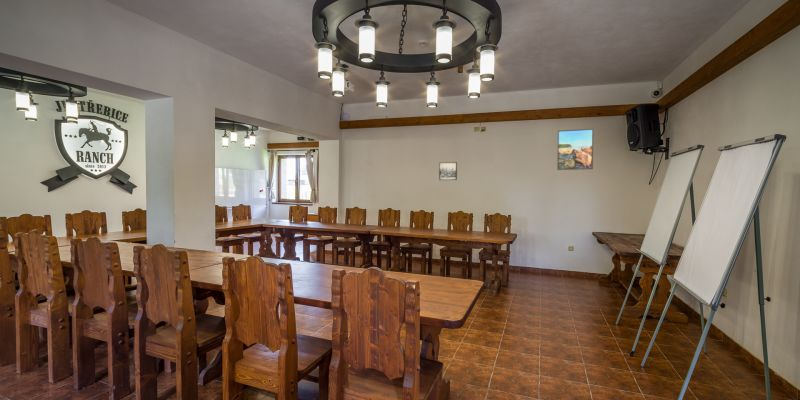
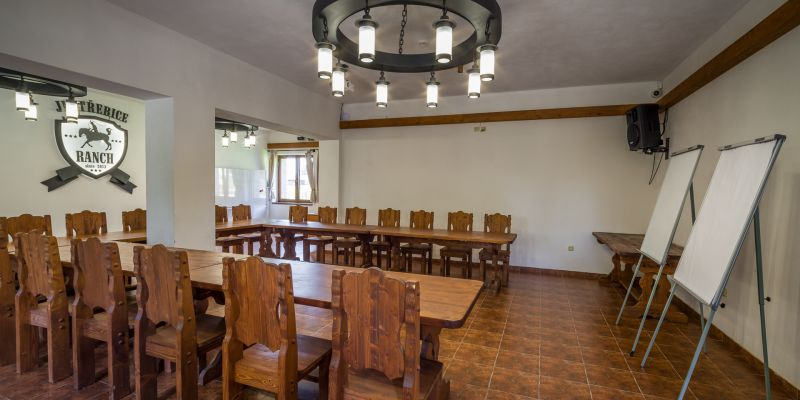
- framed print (575, 149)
- wall art (448, 171)
